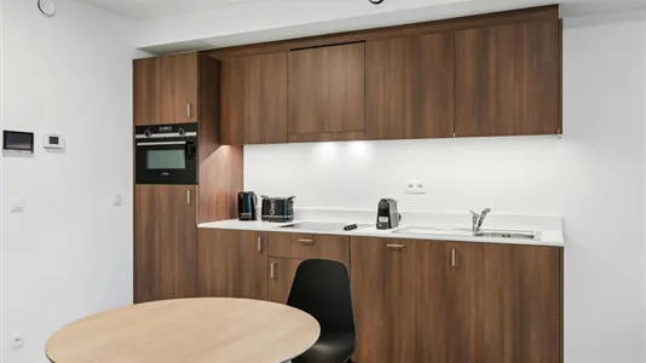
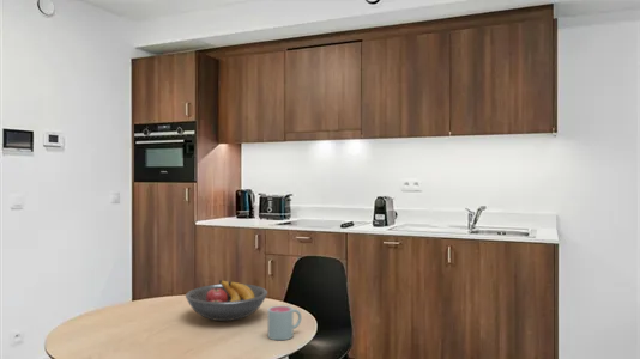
+ mug (285, 321)
+ fruit bowl (227, 300)
